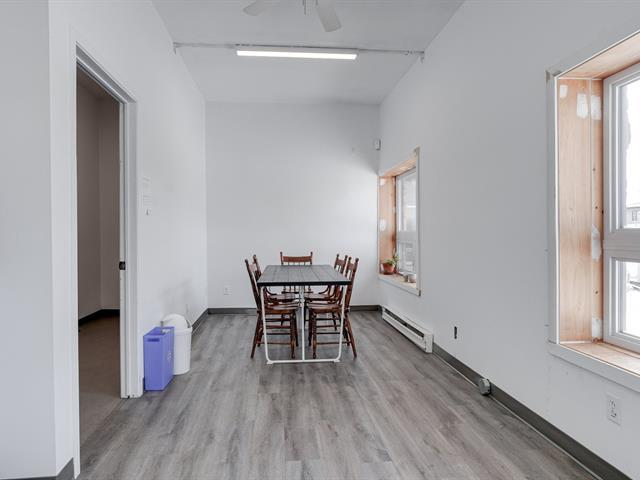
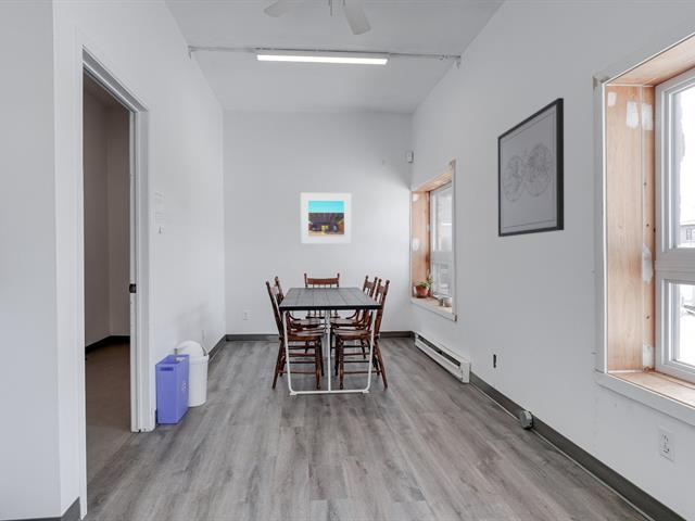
+ wall art (526, 177)
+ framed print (326, 218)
